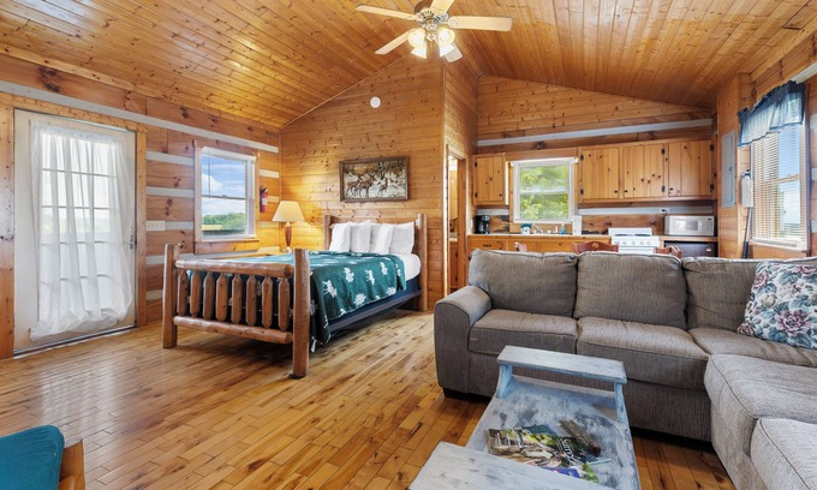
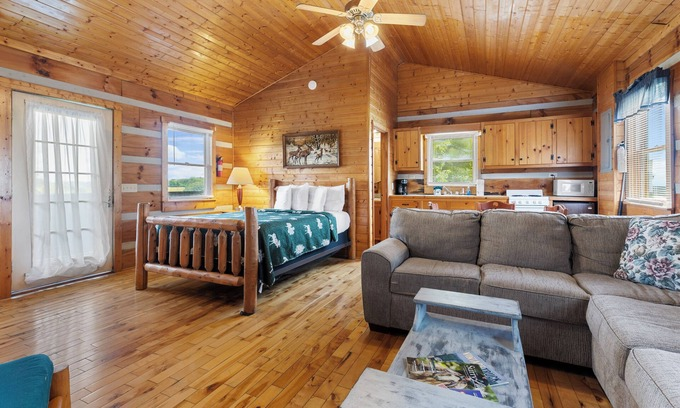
- remote control (578, 434)
